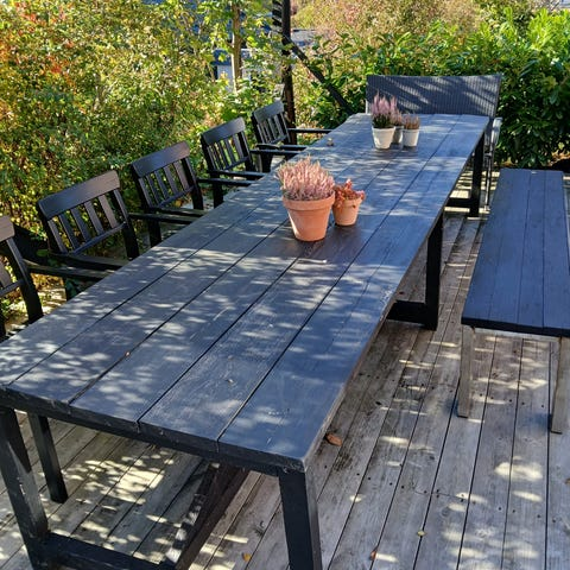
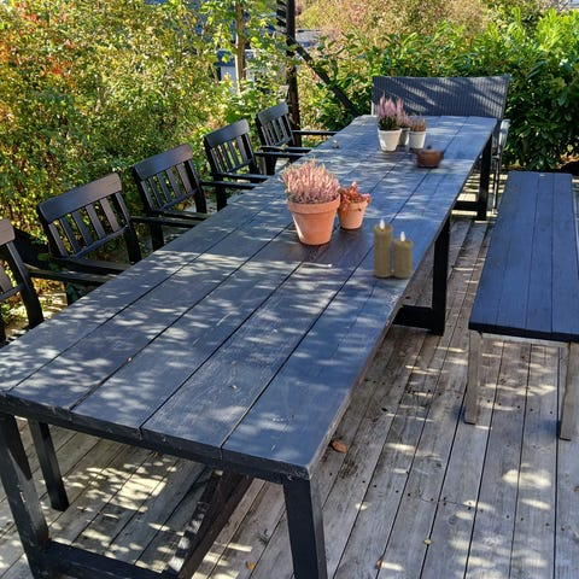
+ candle (393, 247)
+ teapot (427, 154)
